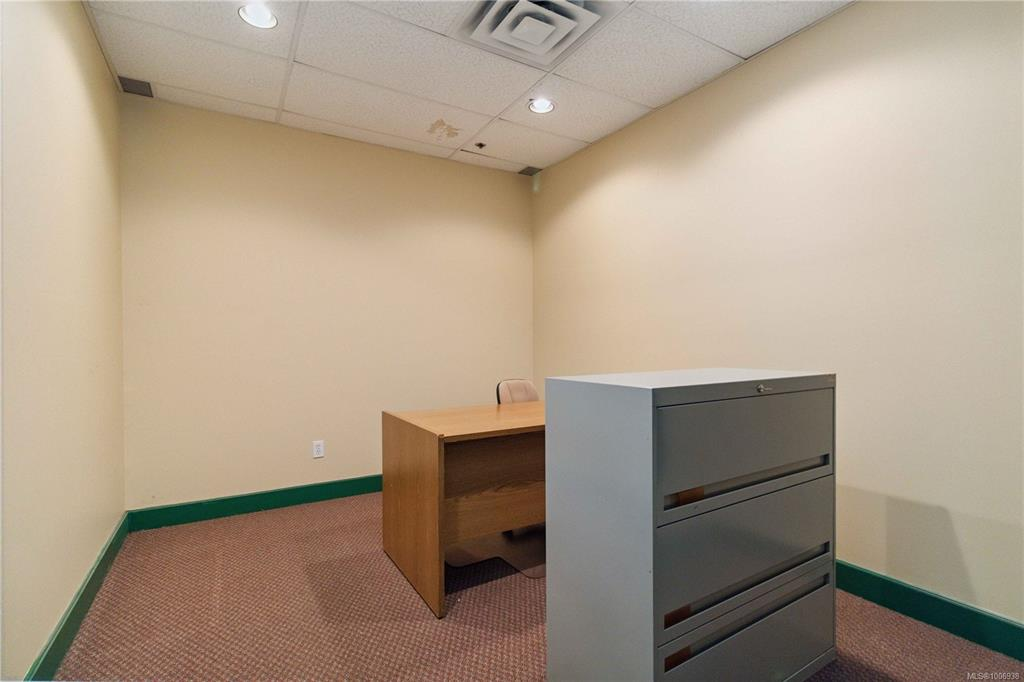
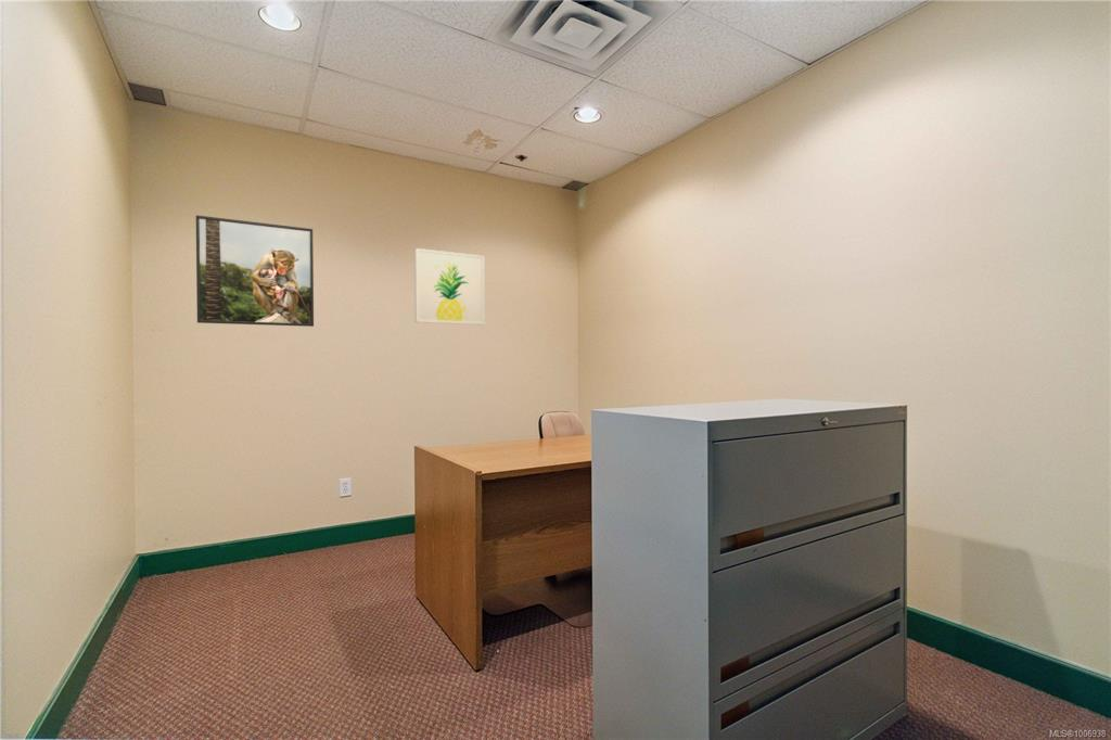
+ wall art (450, 288)
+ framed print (257, 273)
